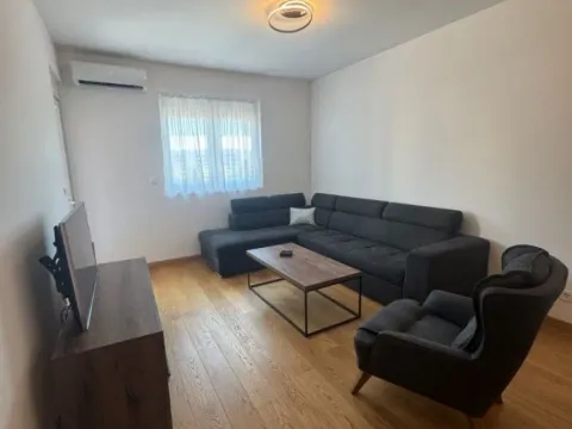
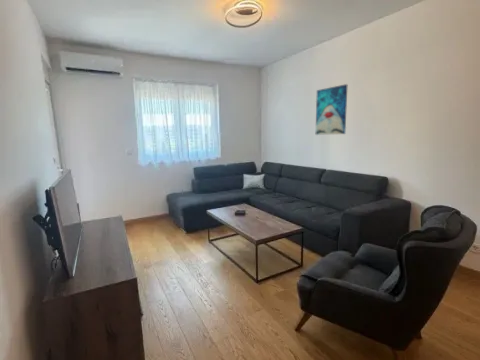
+ wall art (330, 111)
